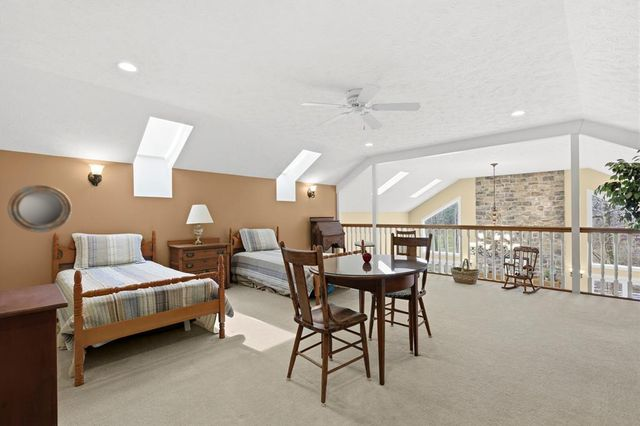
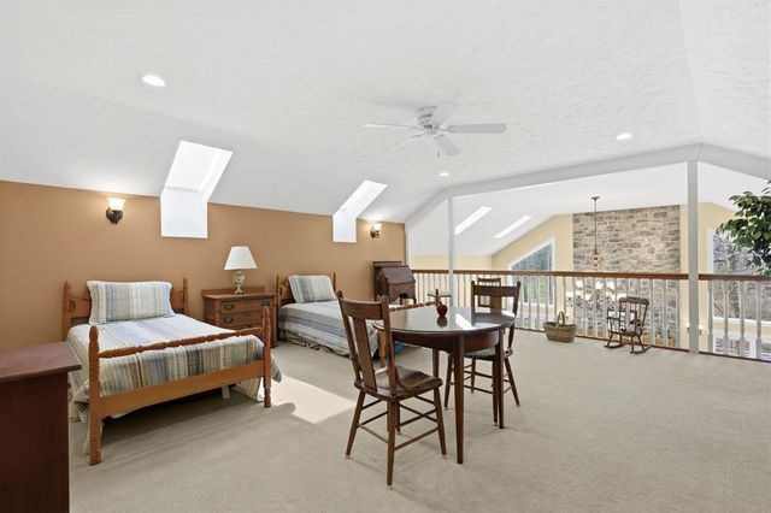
- home mirror (41, 208)
